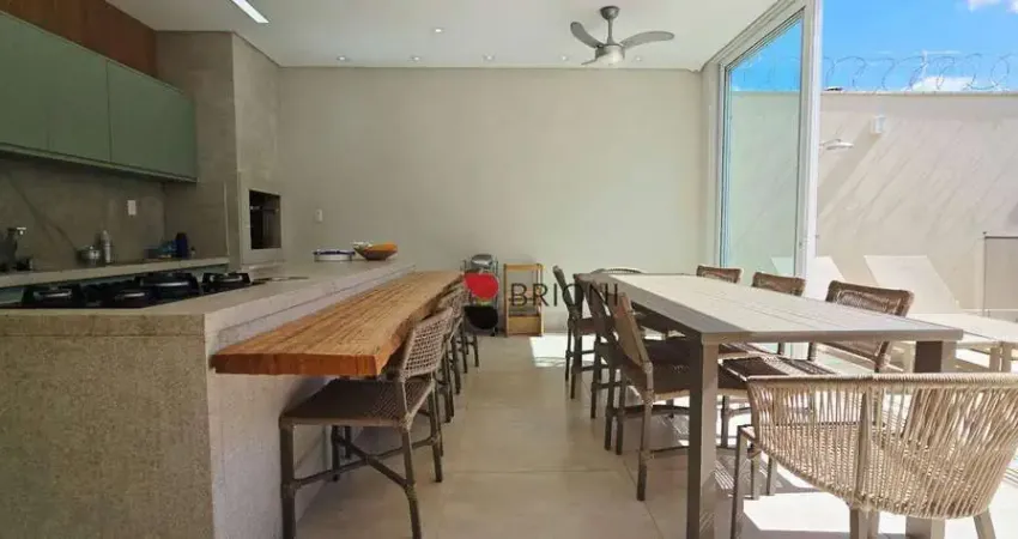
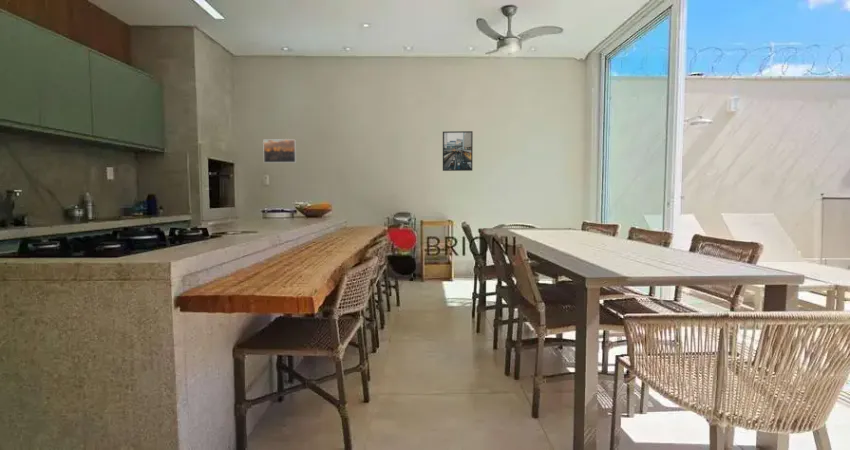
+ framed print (279, 151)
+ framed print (457, 151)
